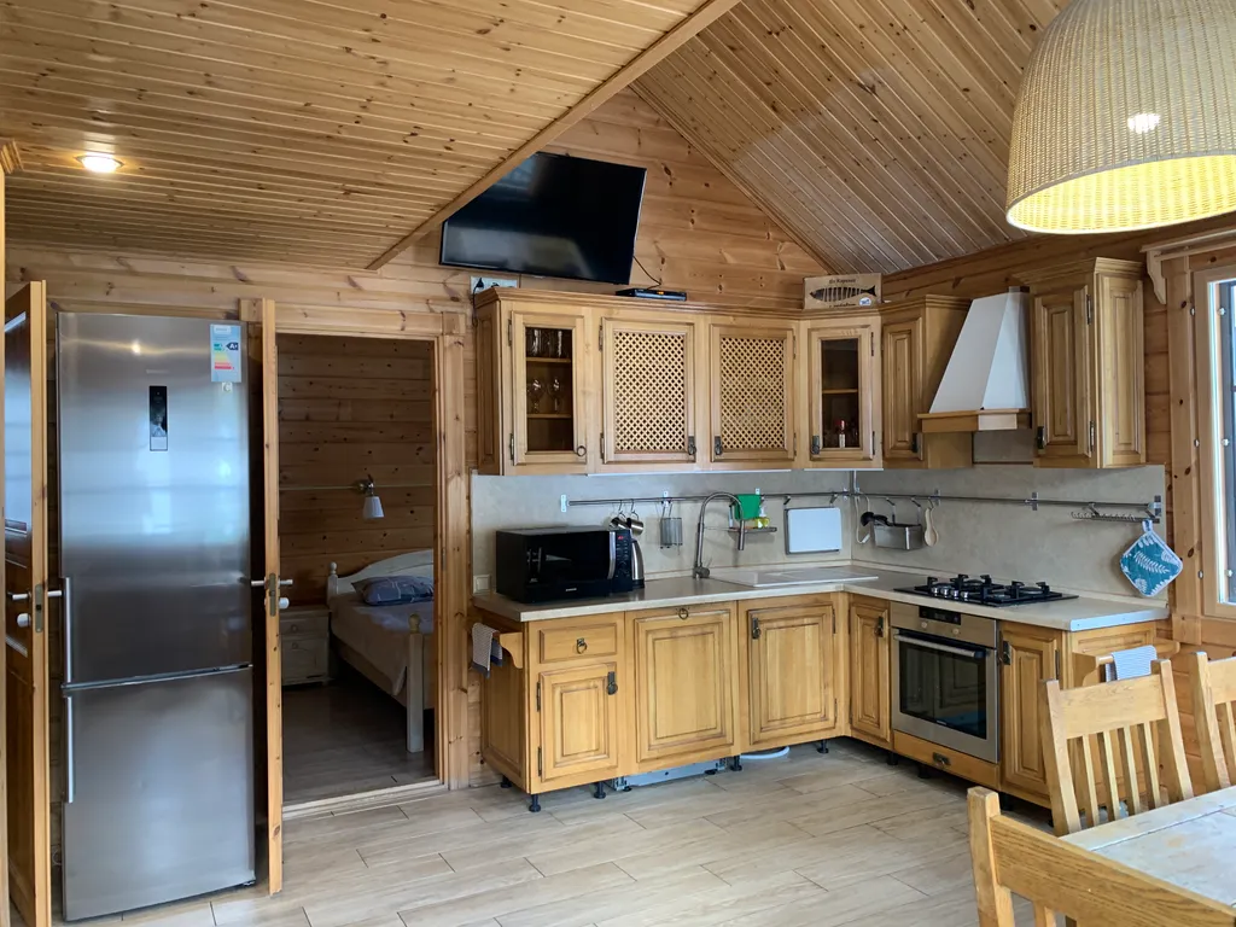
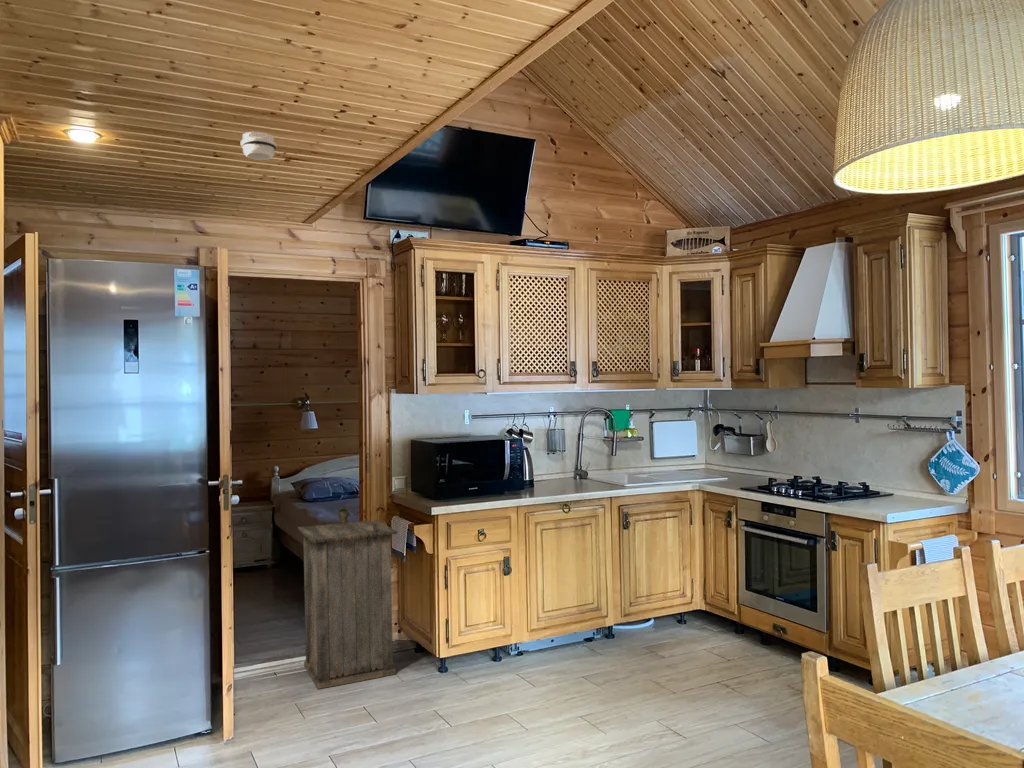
+ smoke detector (258, 146)
+ trash bin (347, 595)
